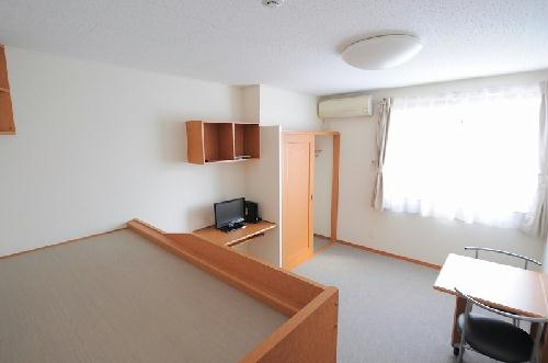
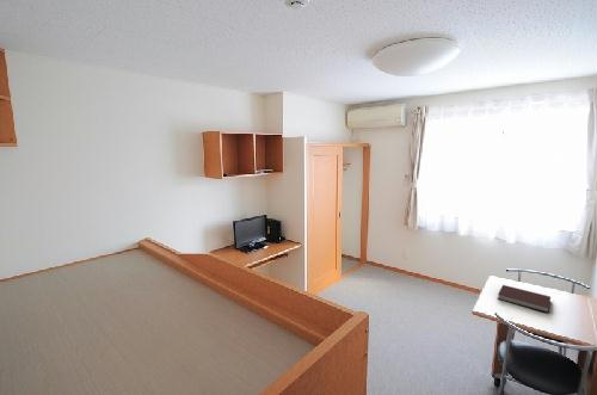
+ notebook (523, 297)
